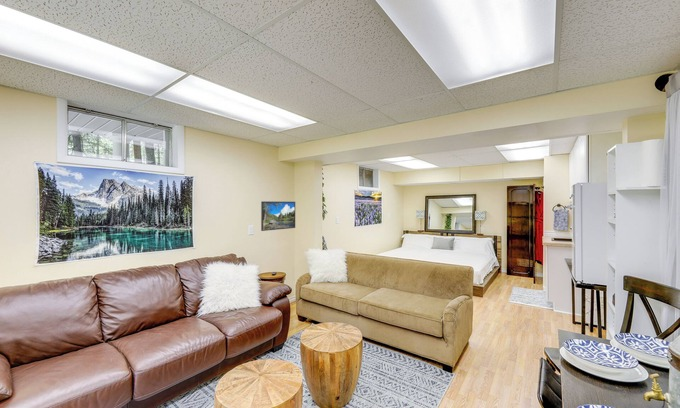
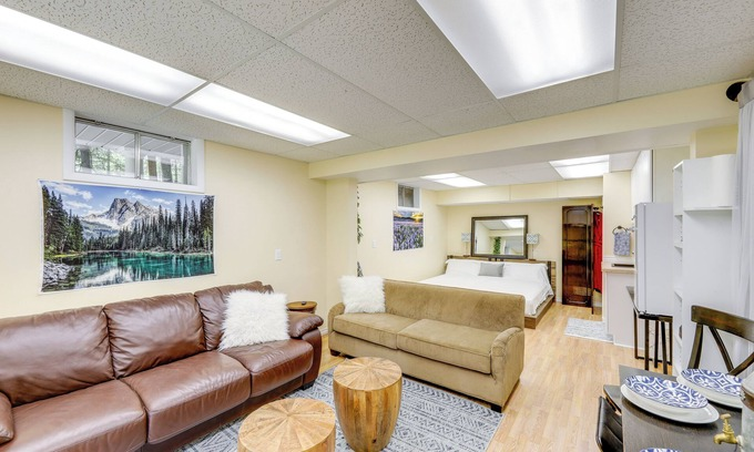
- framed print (279, 215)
